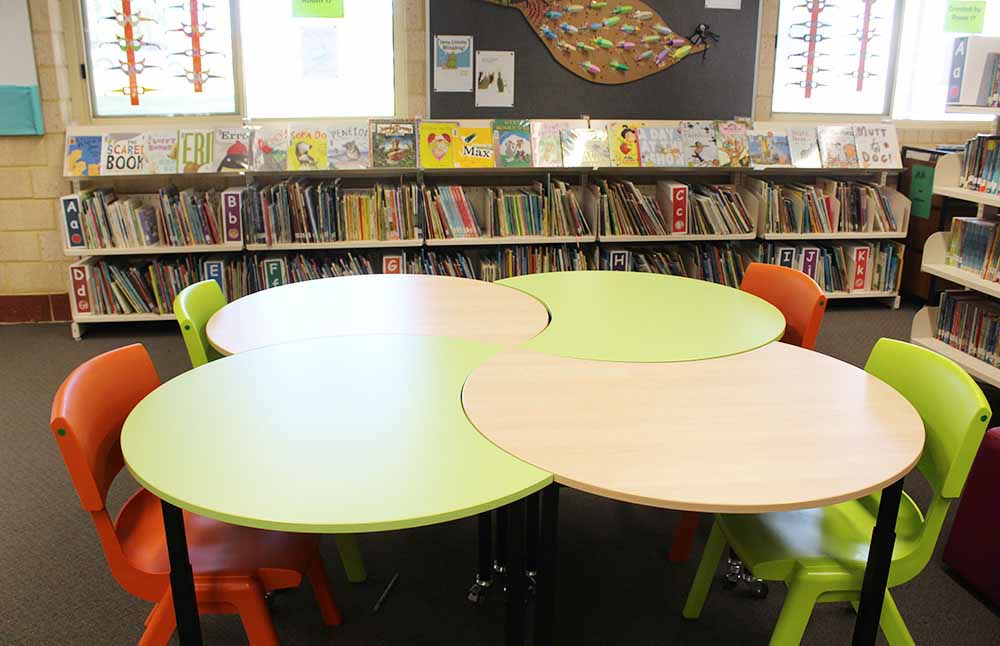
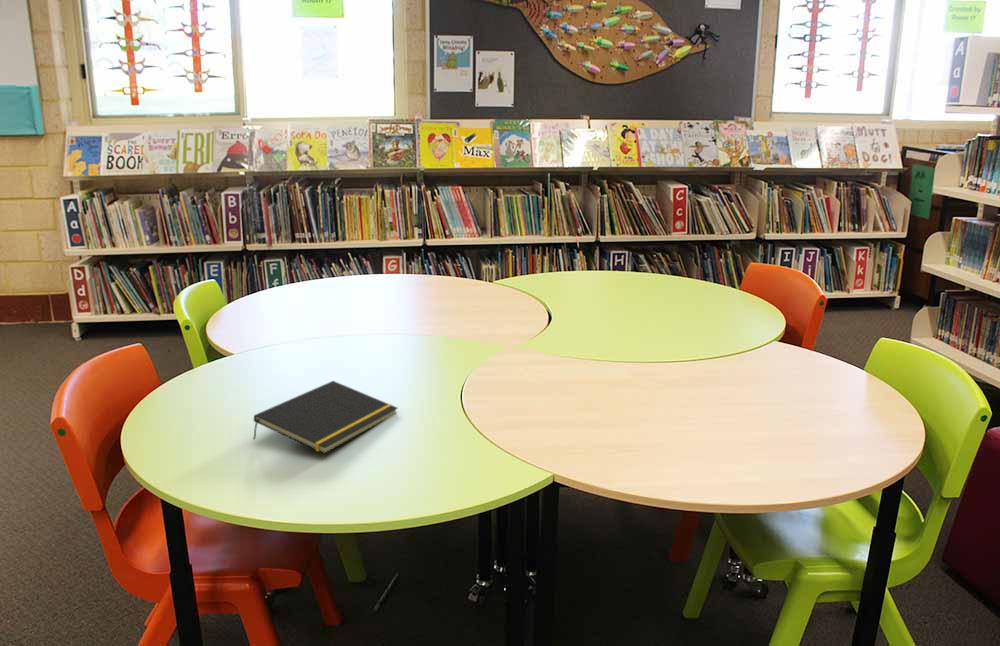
+ notepad (328, 414)
